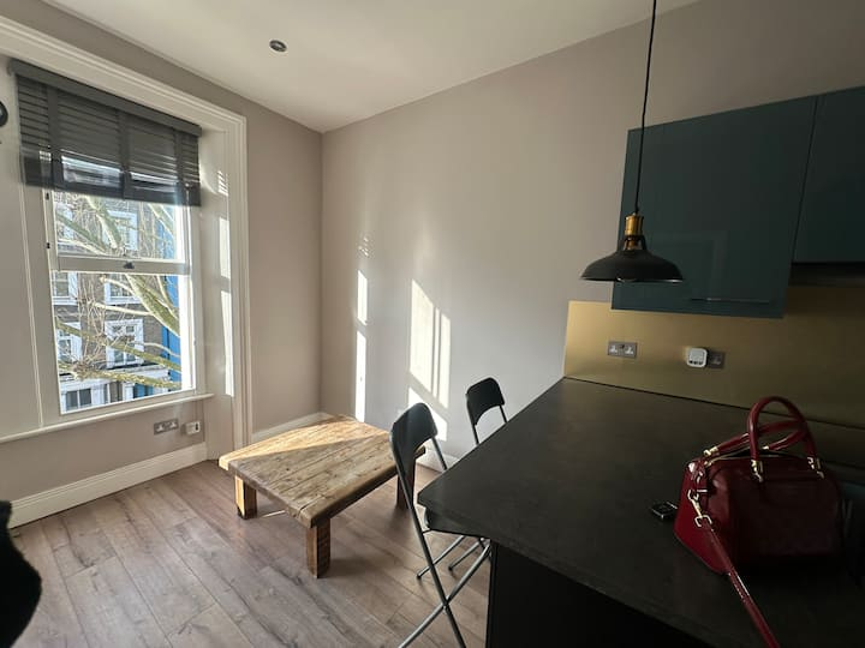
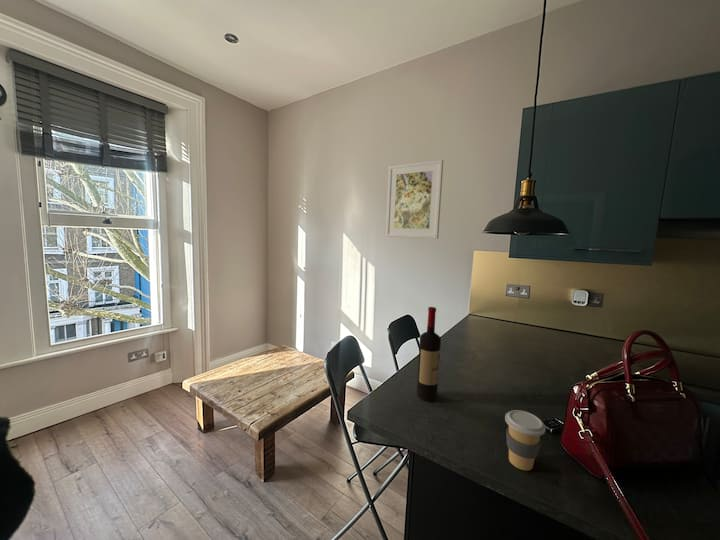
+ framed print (412, 200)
+ wine bottle (429, 352)
+ coffee cup (522, 440)
